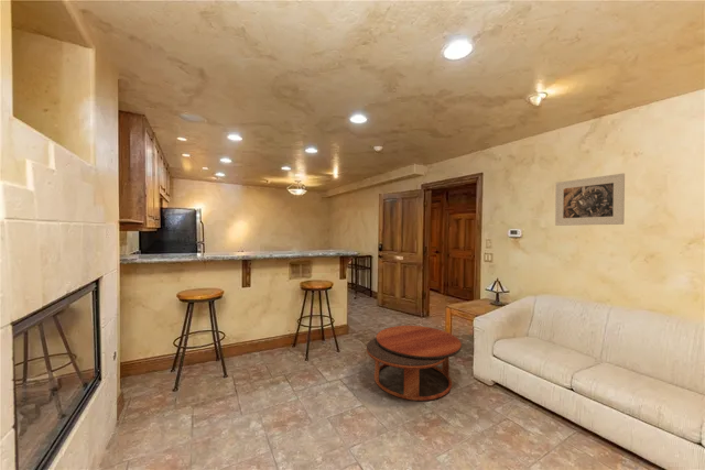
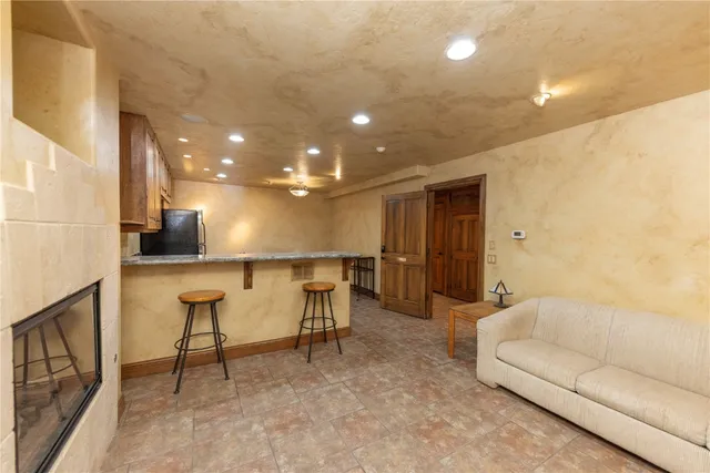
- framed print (586, 201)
- coffee table (412, 359)
